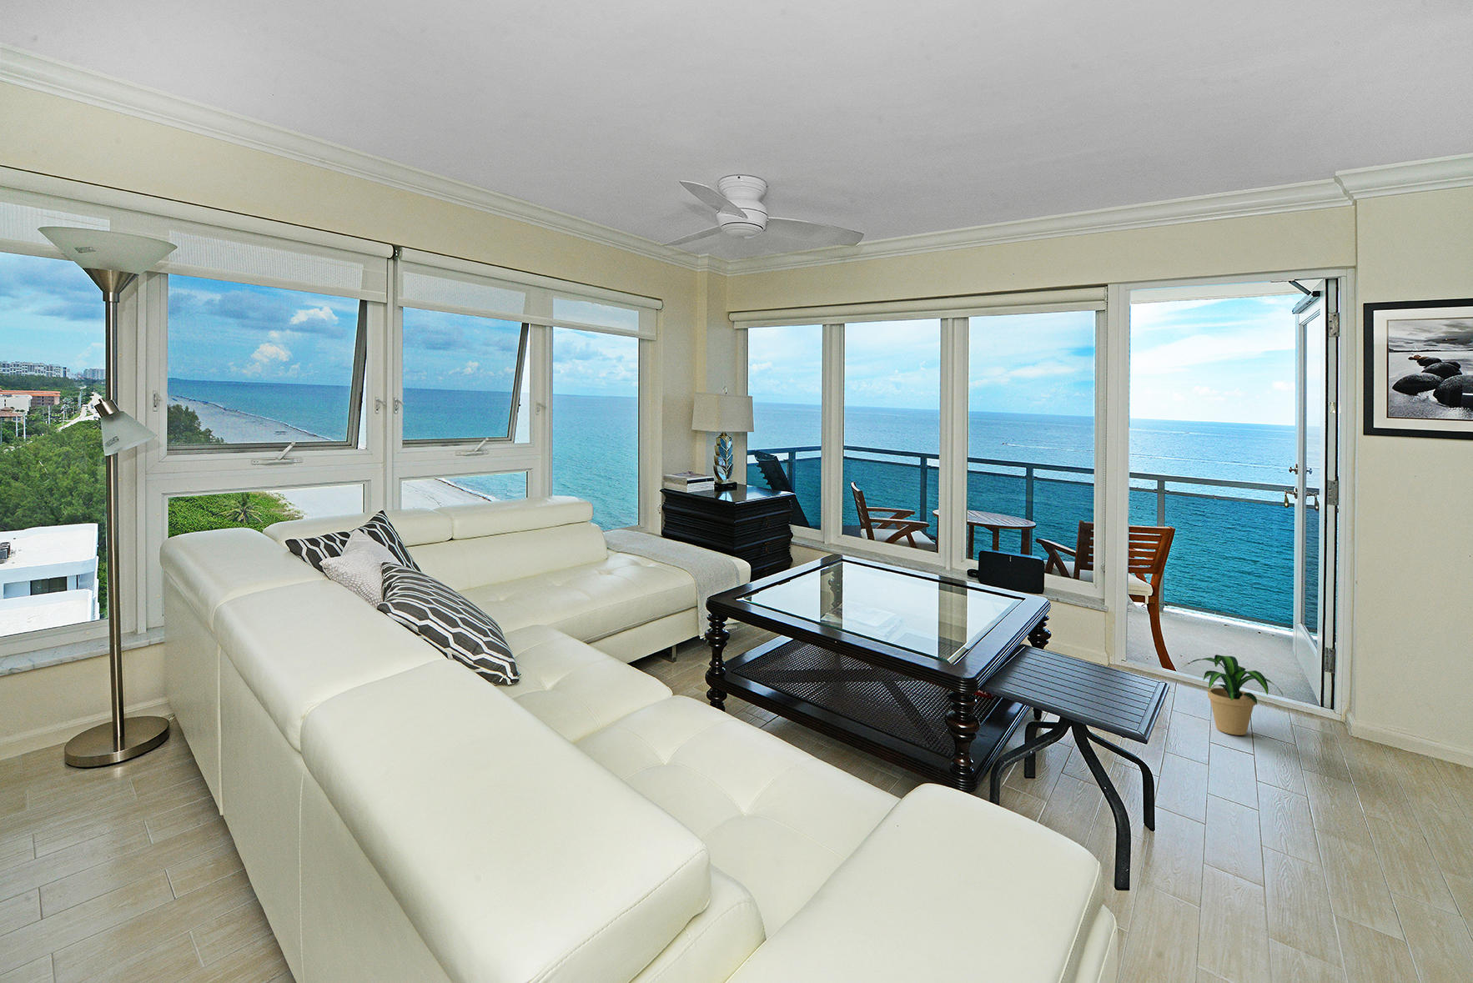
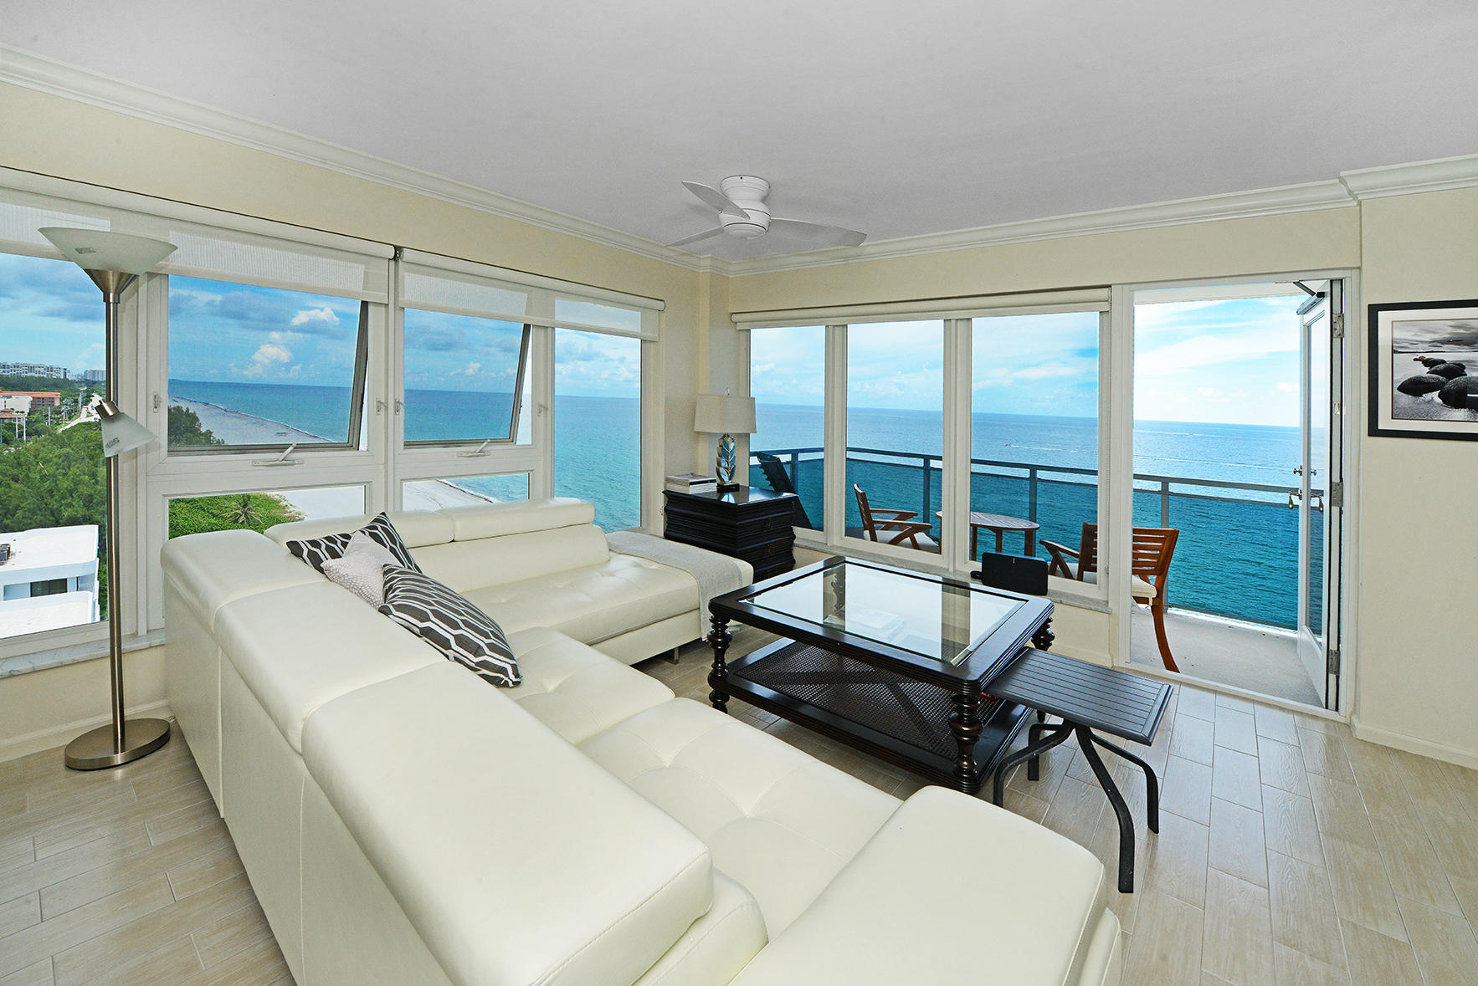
- potted plant (1230, 694)
